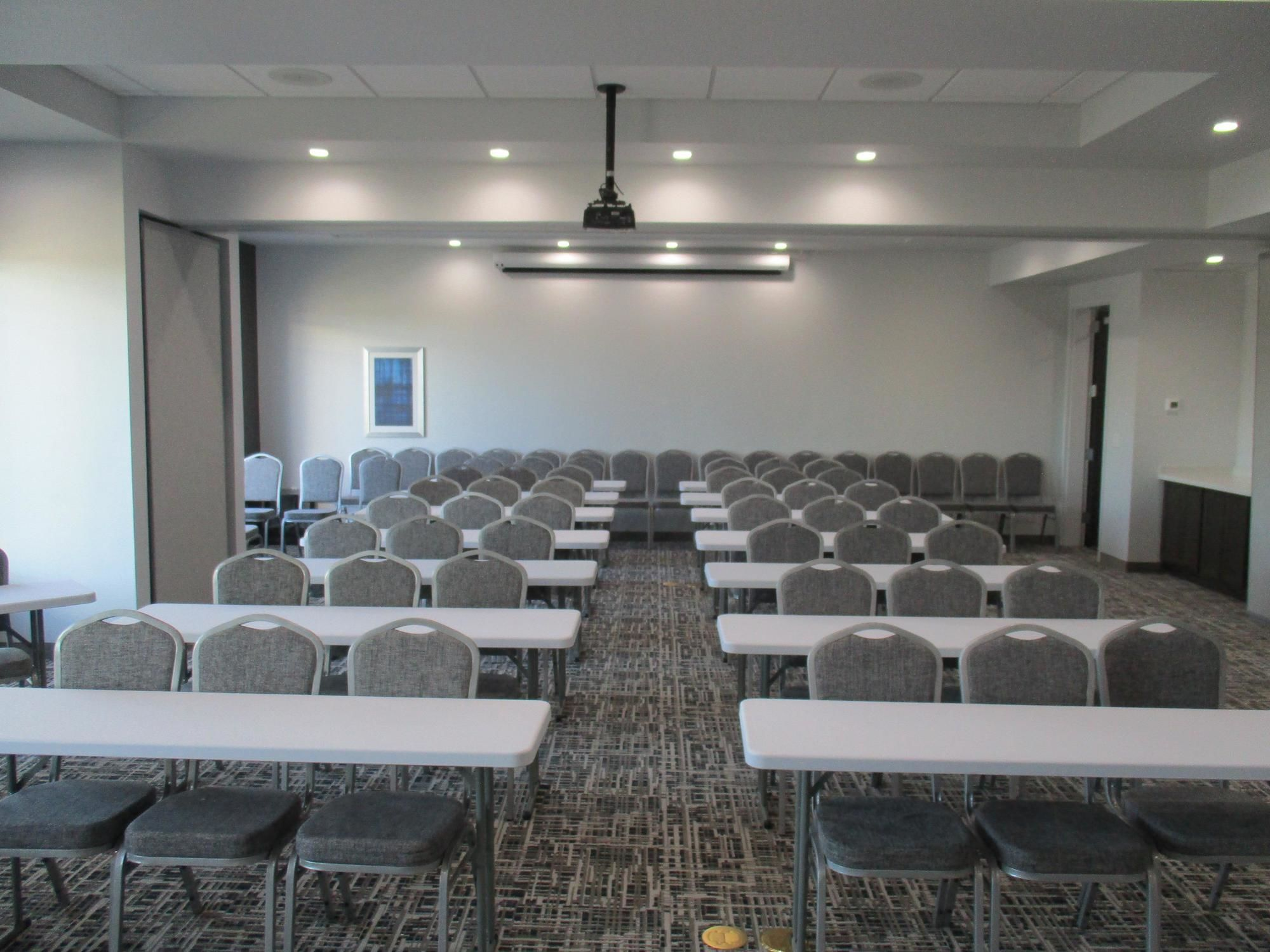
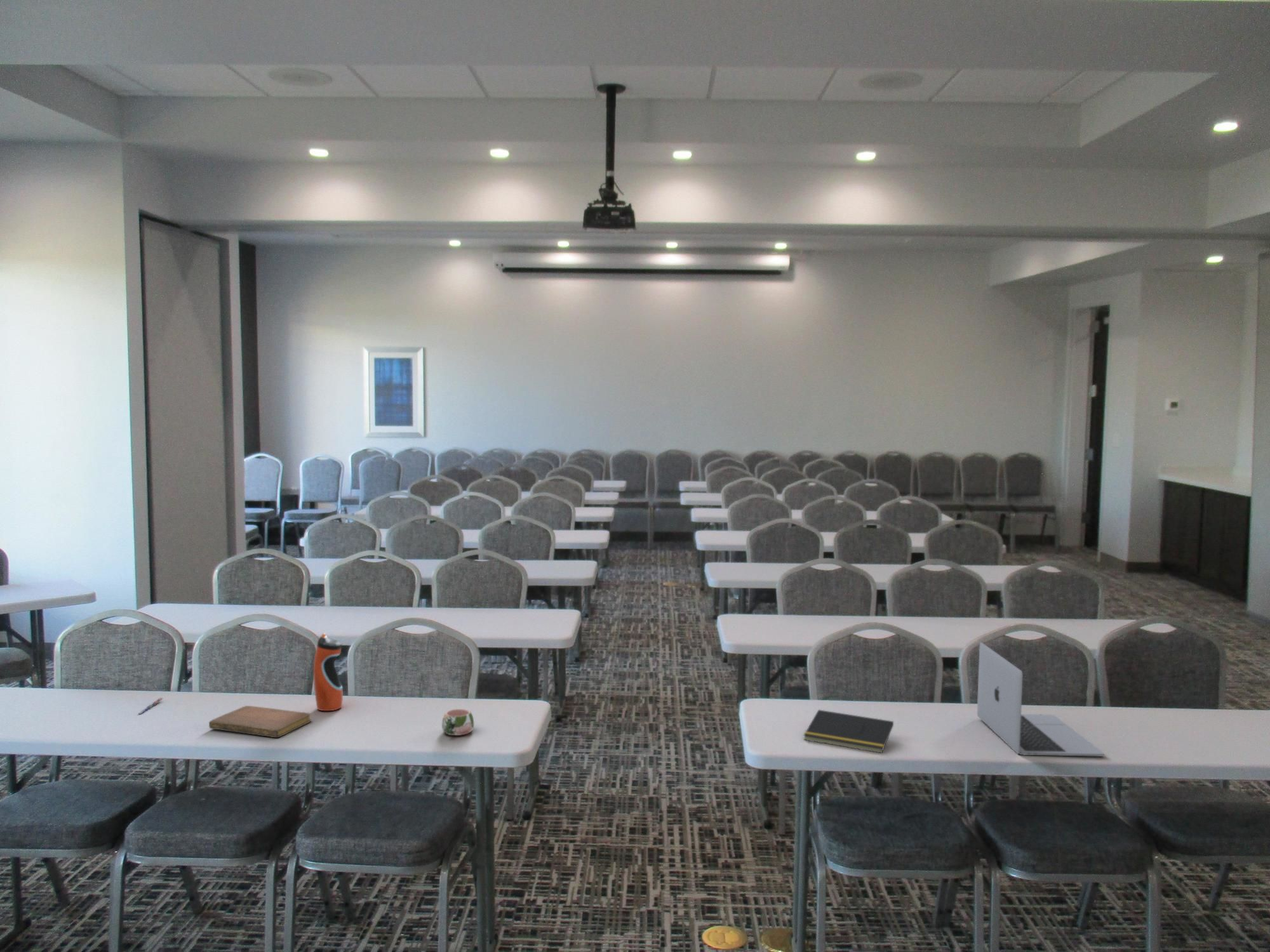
+ mug (456, 723)
+ laptop (1022, 692)
+ pen (150, 705)
+ notepad (848, 730)
+ notebook (261, 721)
+ water bottle (328, 671)
